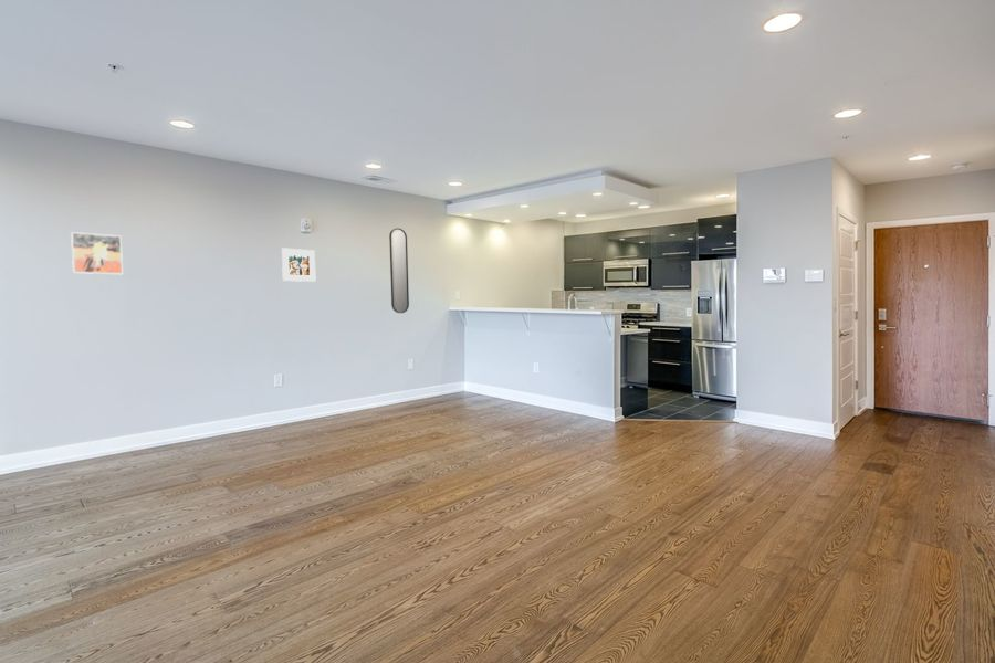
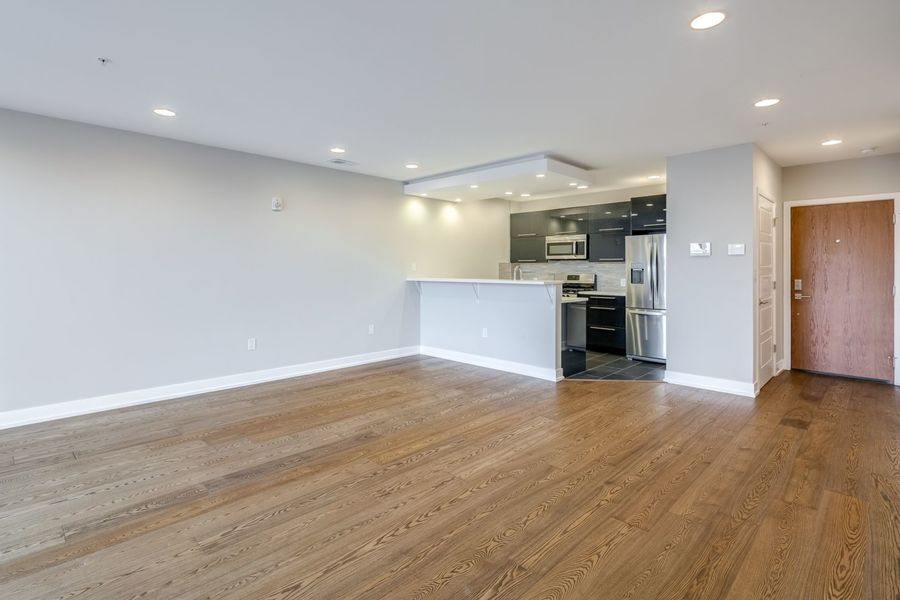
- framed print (298, 265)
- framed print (97, 253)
- home mirror (399, 271)
